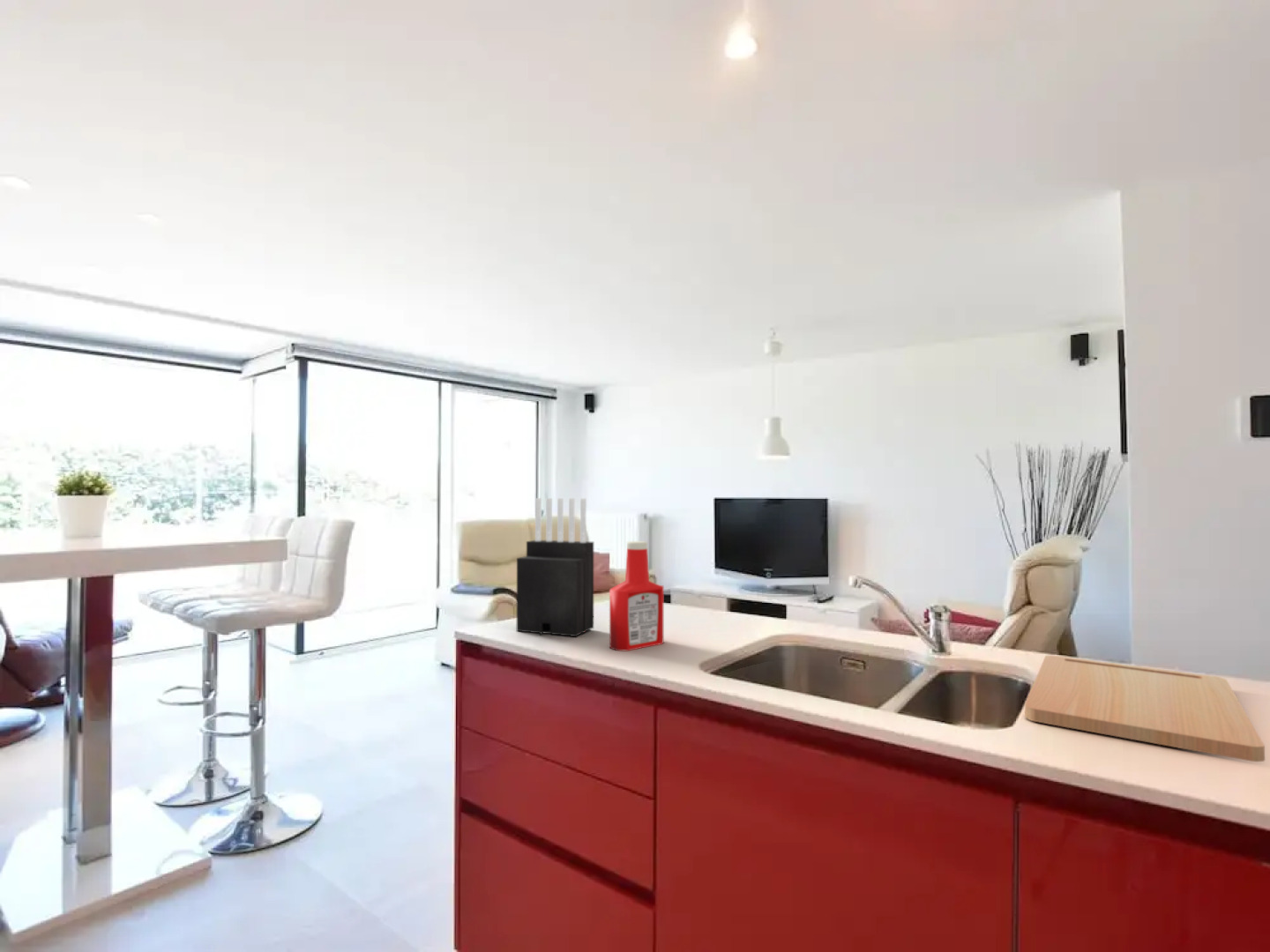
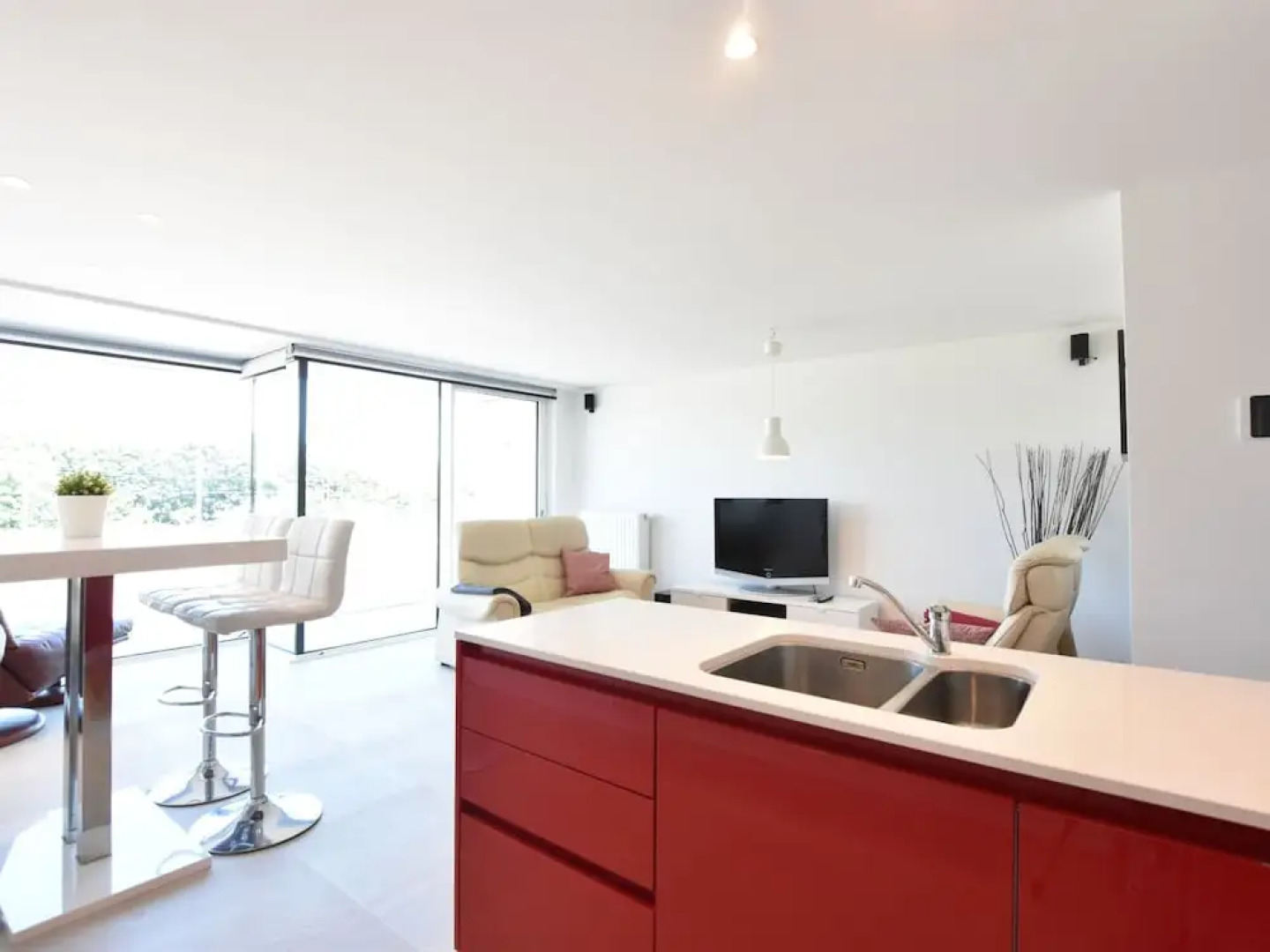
- soap bottle (637, 593)
- cutting board (1132, 696)
- knife block (553, 564)
